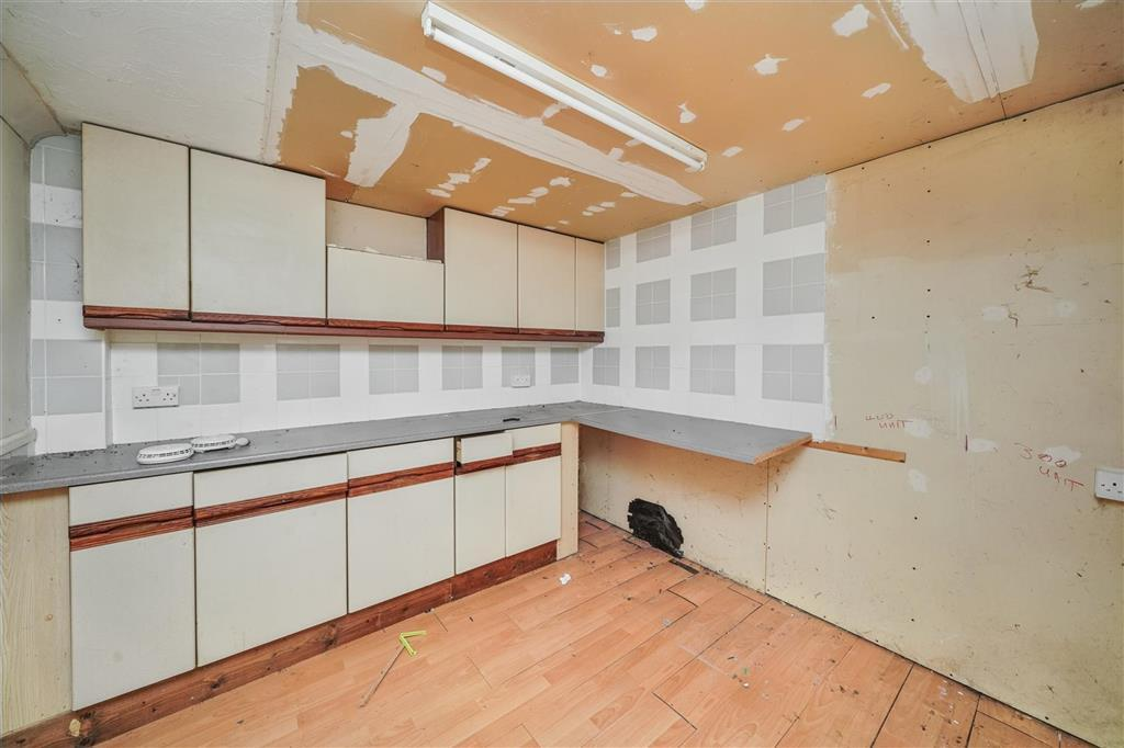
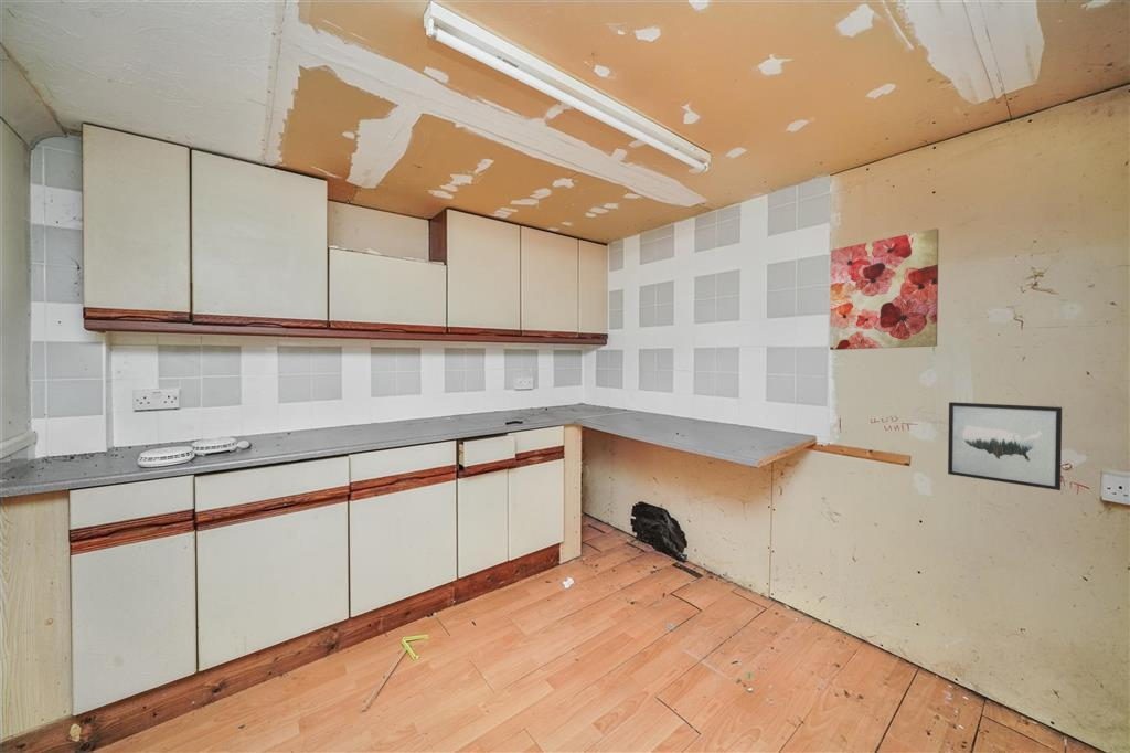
+ wall art (880, 294)
+ wall art (1001, 443)
